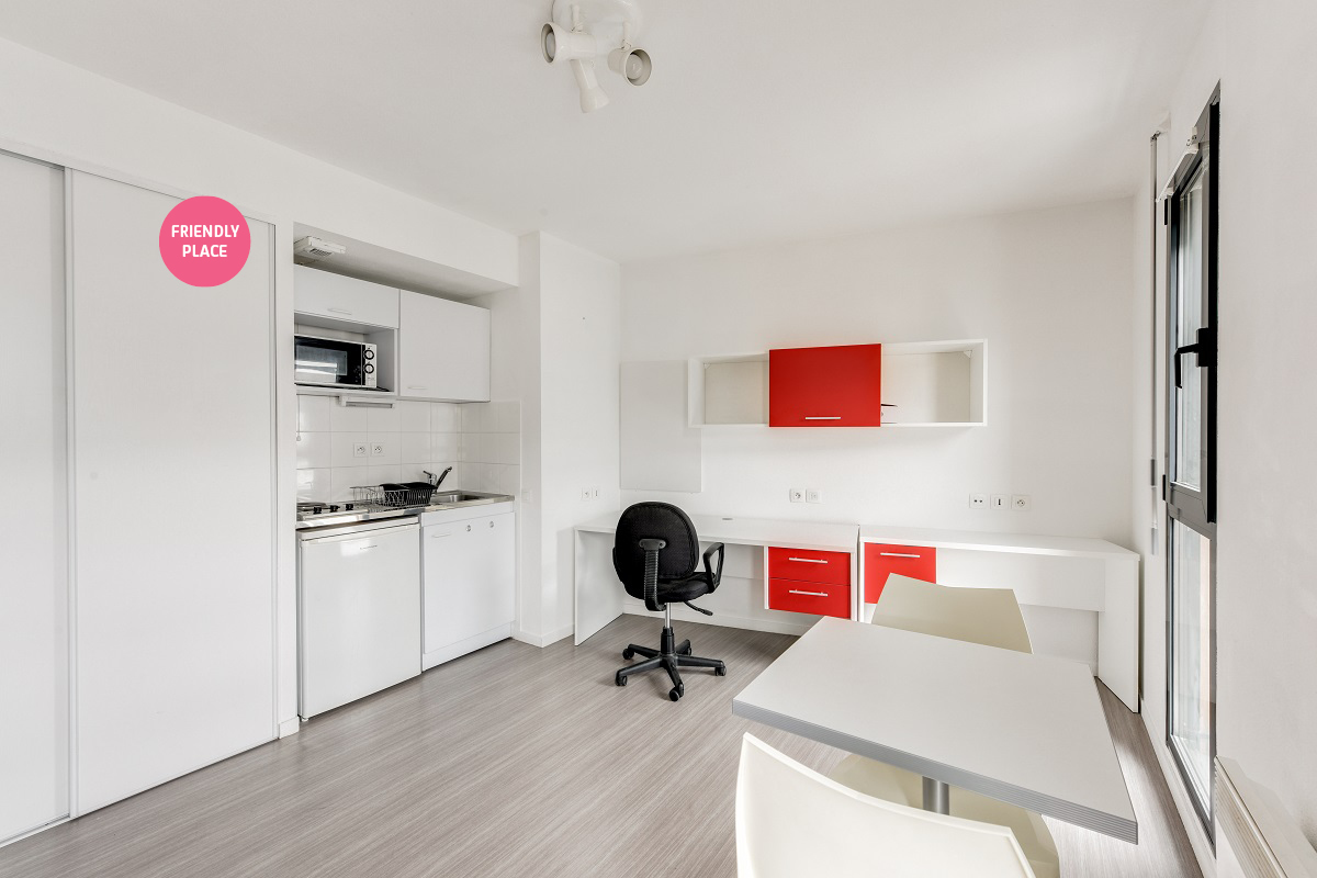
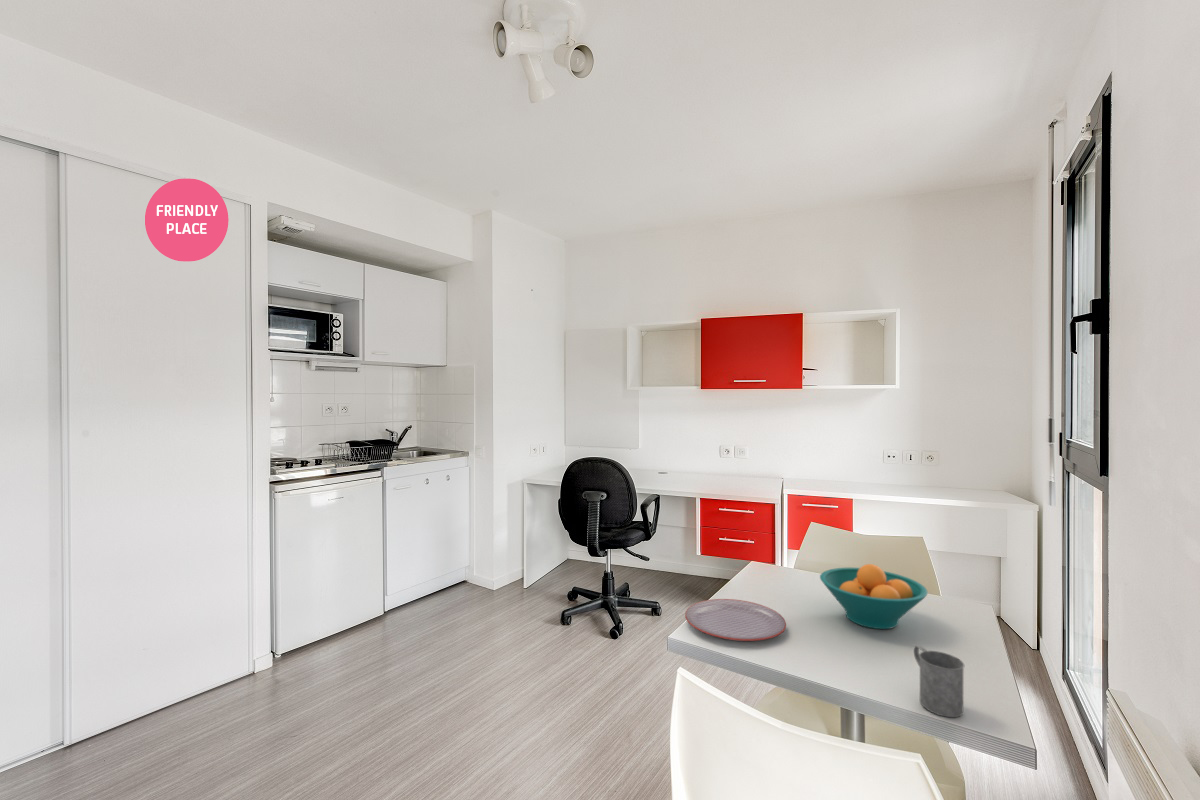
+ fruit bowl (871, 592)
+ plate (734, 621)
+ mug (934, 678)
